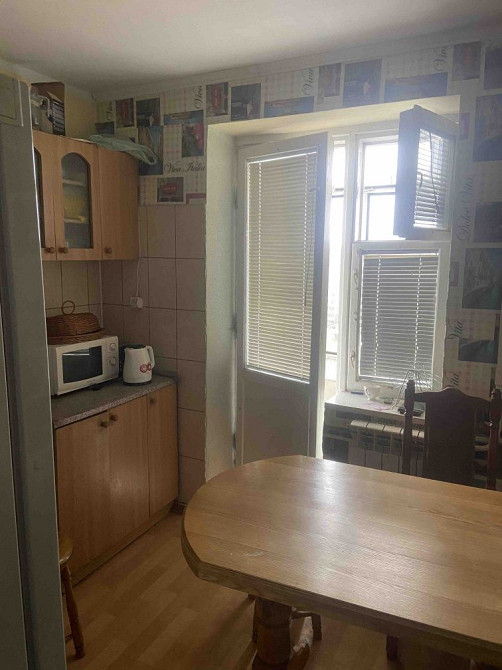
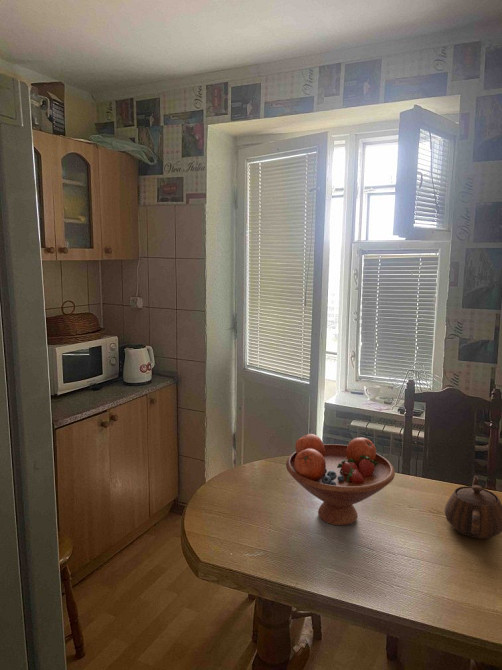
+ teapot (475, 506)
+ fruit bowl (338, 480)
